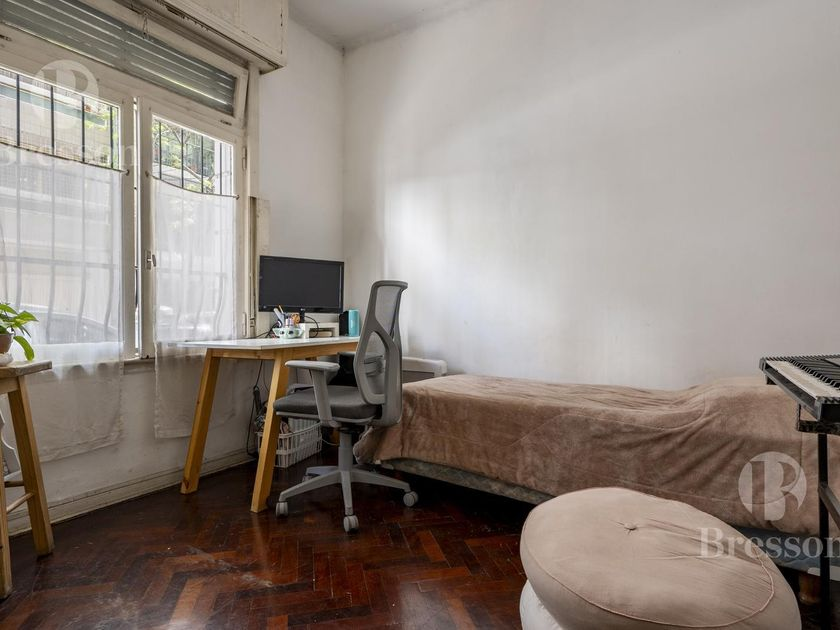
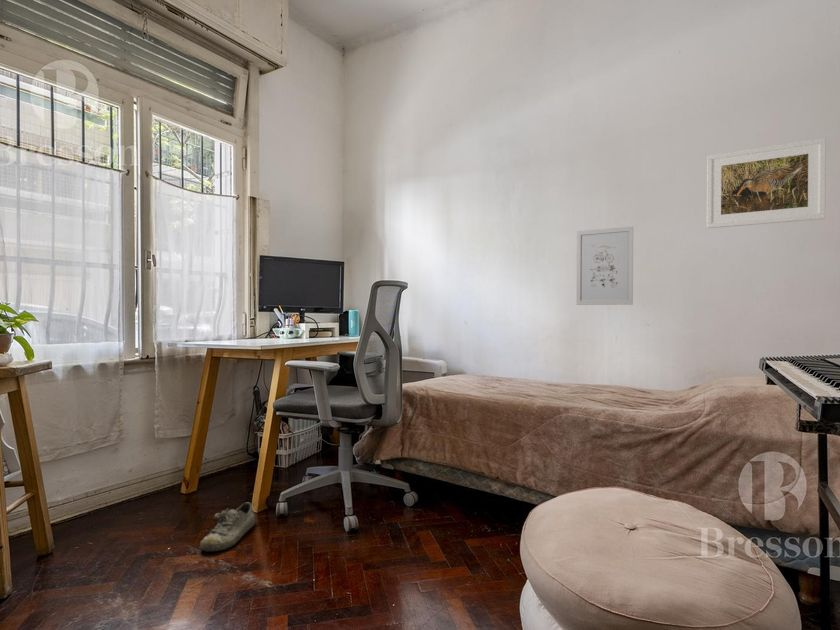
+ wall art (604, 266)
+ shoe (230, 523)
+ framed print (762, 185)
